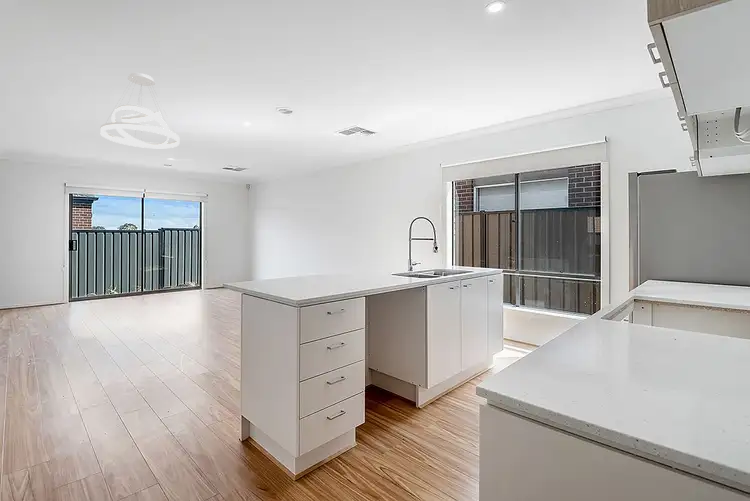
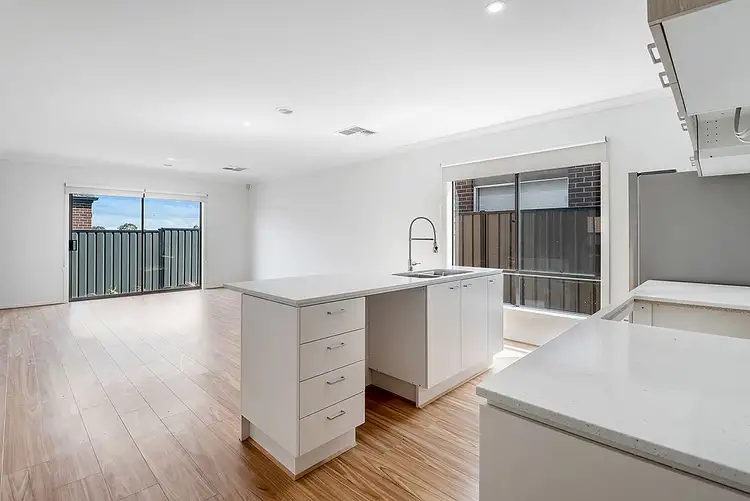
- pendant light (141, 110)
